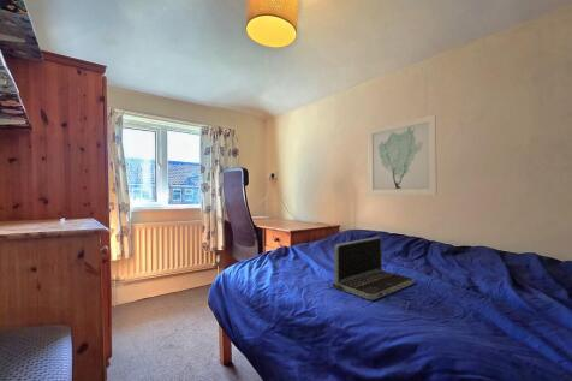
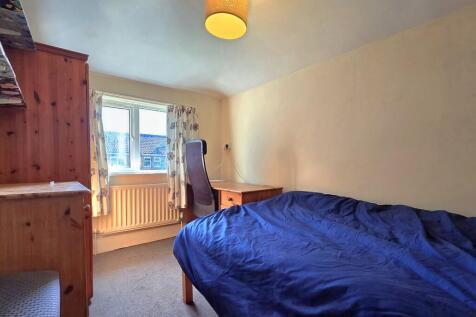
- wall art (398, 159)
- laptop (370, 263)
